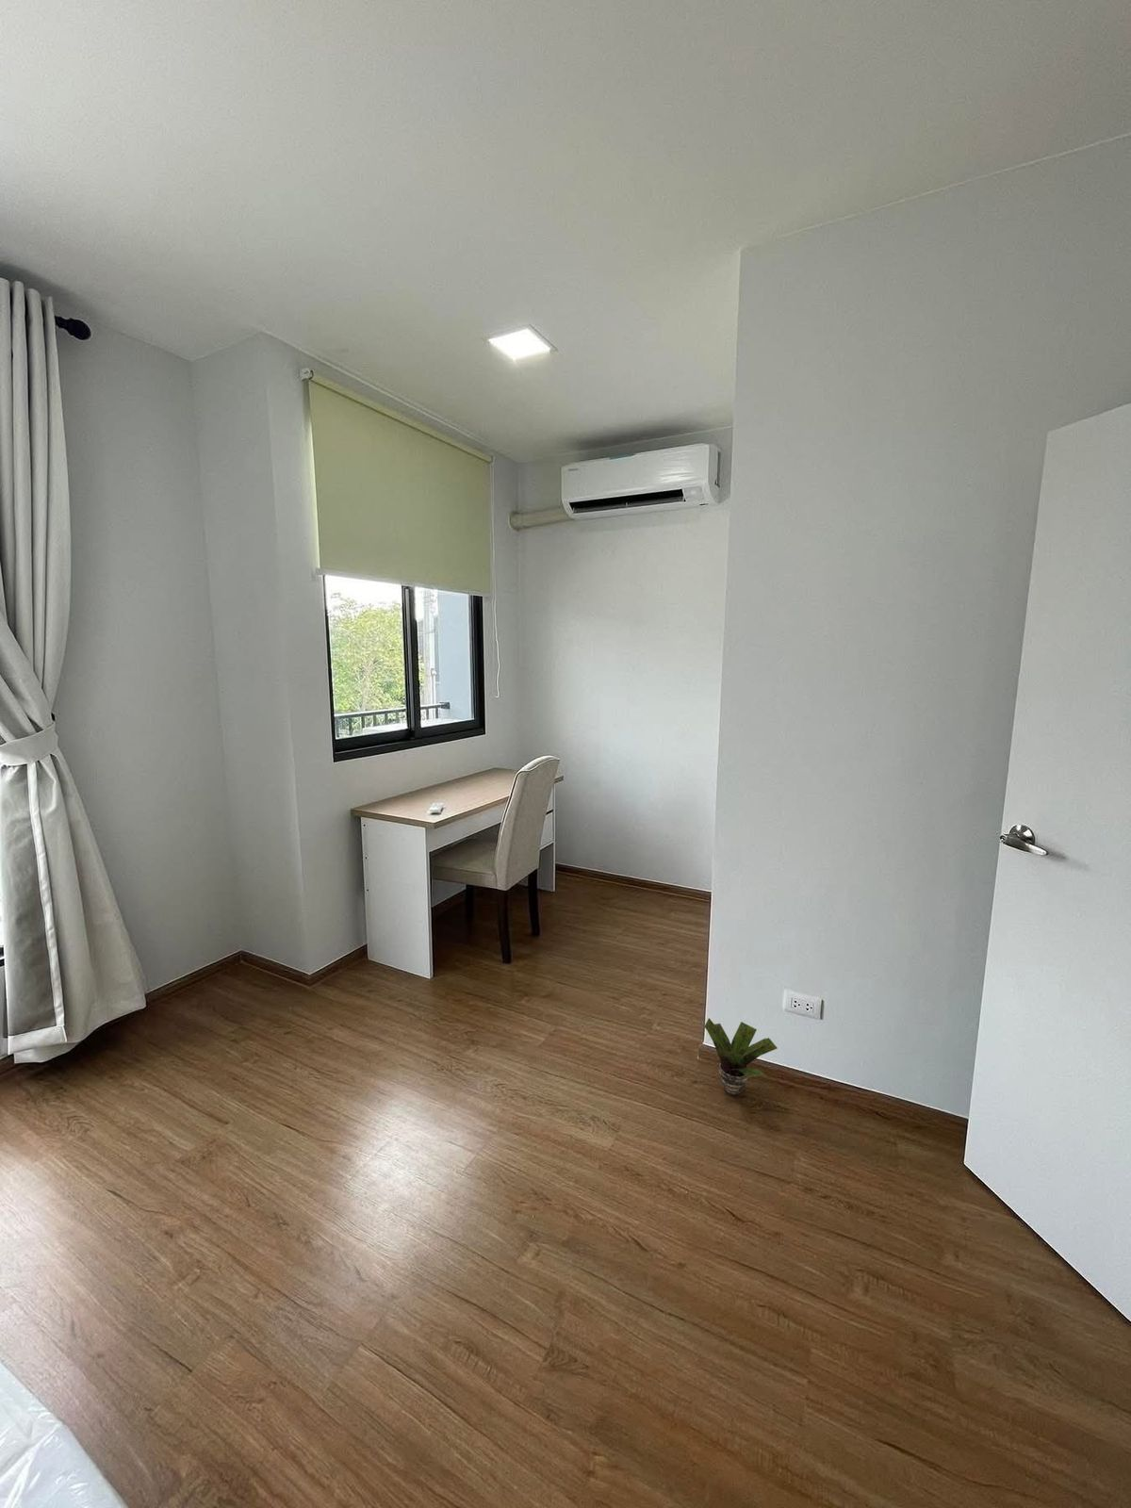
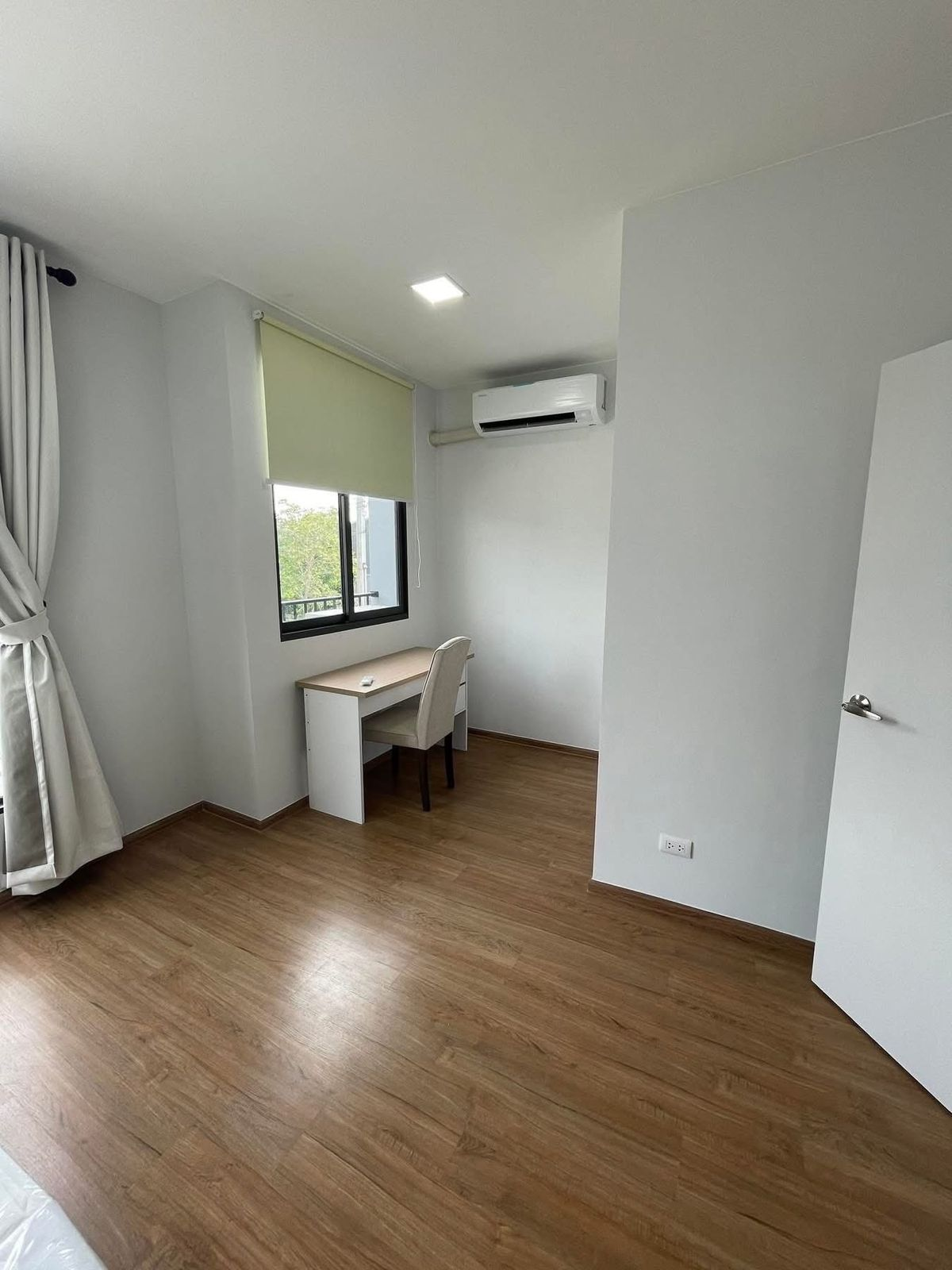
- potted plant (734, 1060)
